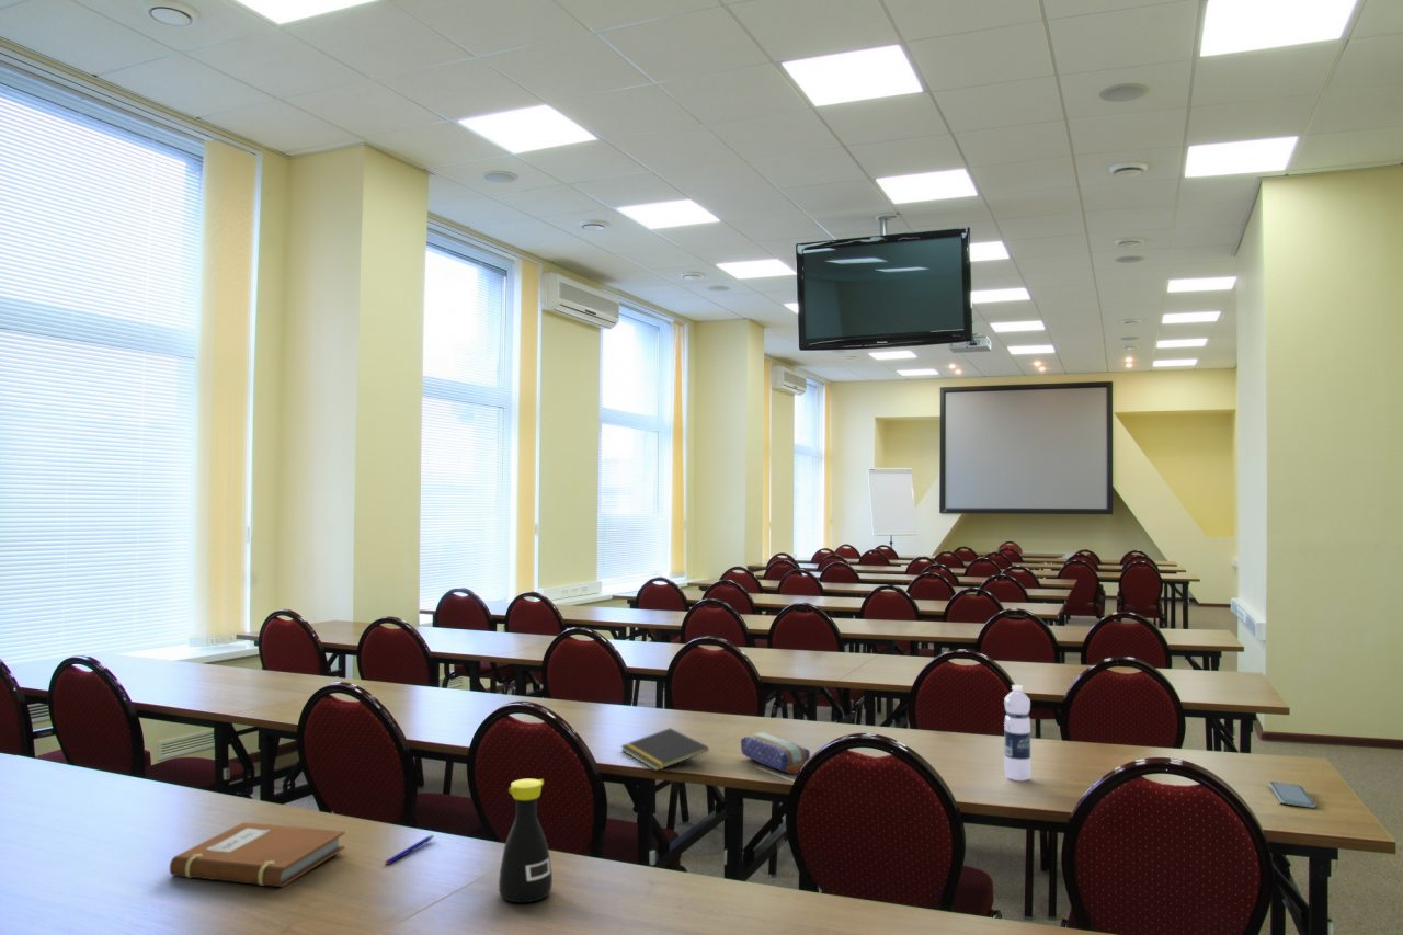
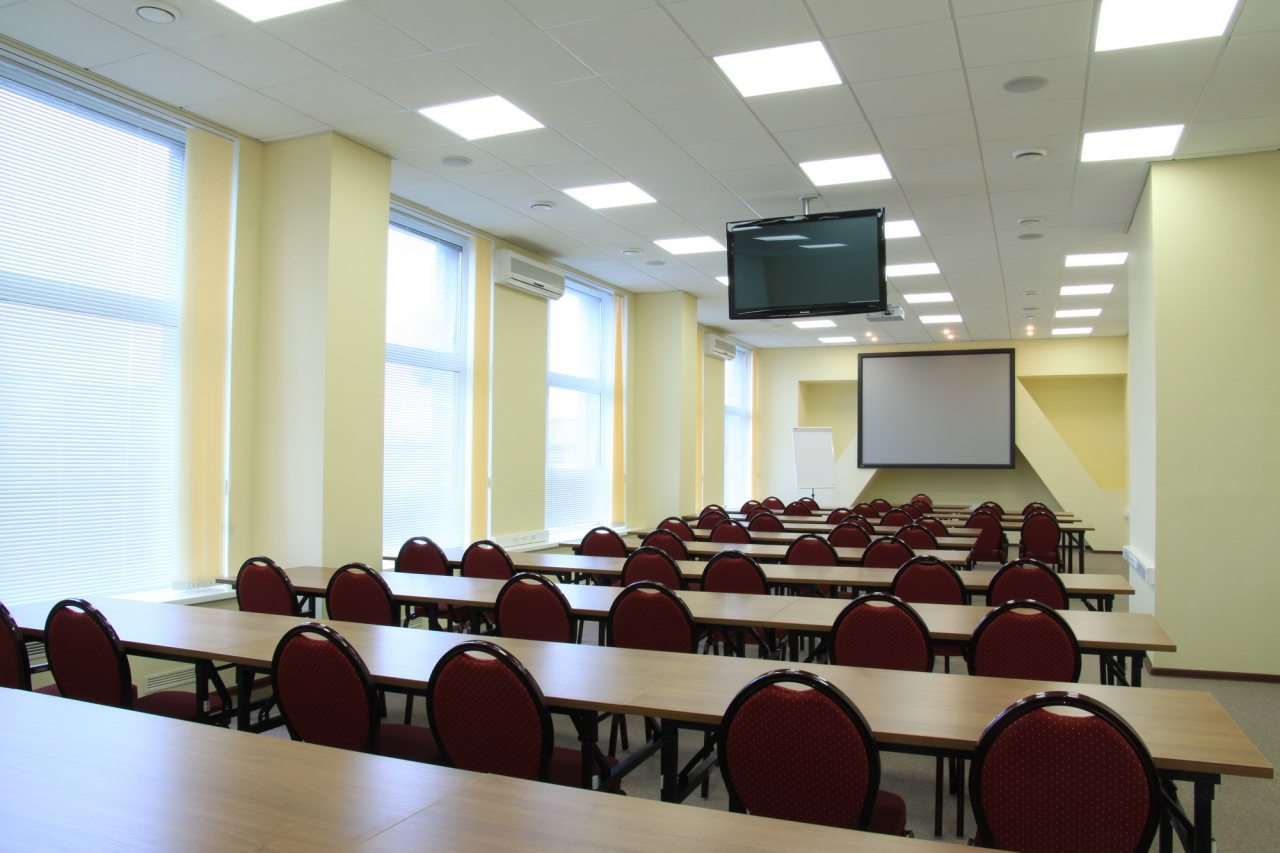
- notebook (256, 853)
- smartphone (1291, 794)
- notepad (663, 748)
- bottle (525, 837)
- water bottle (1017, 731)
- pen (410, 848)
- pencil case (774, 751)
